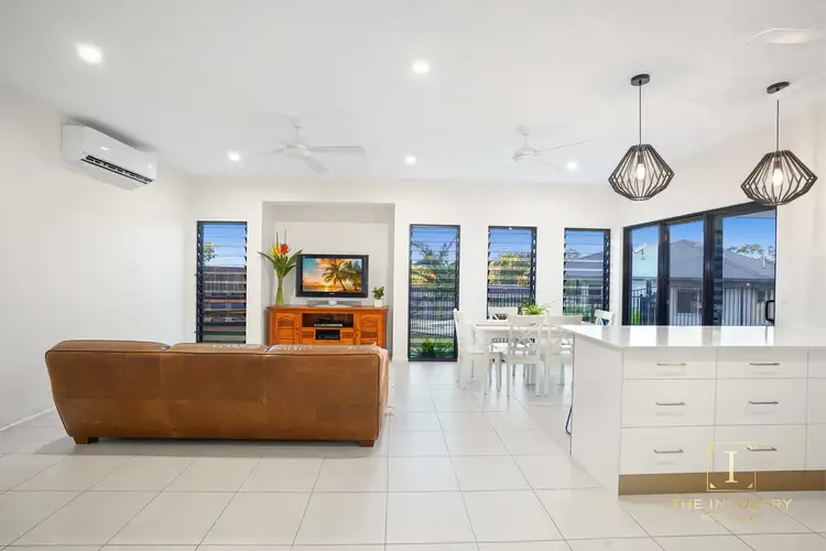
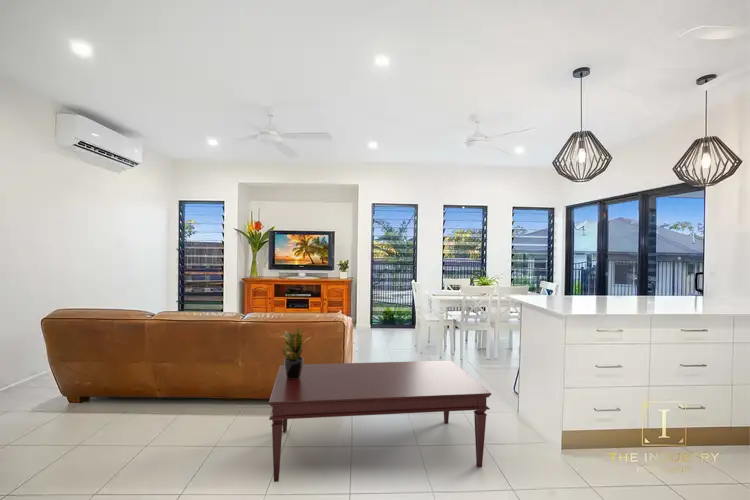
+ coffee table (375, 412)
+ potted plant (292, 350)
